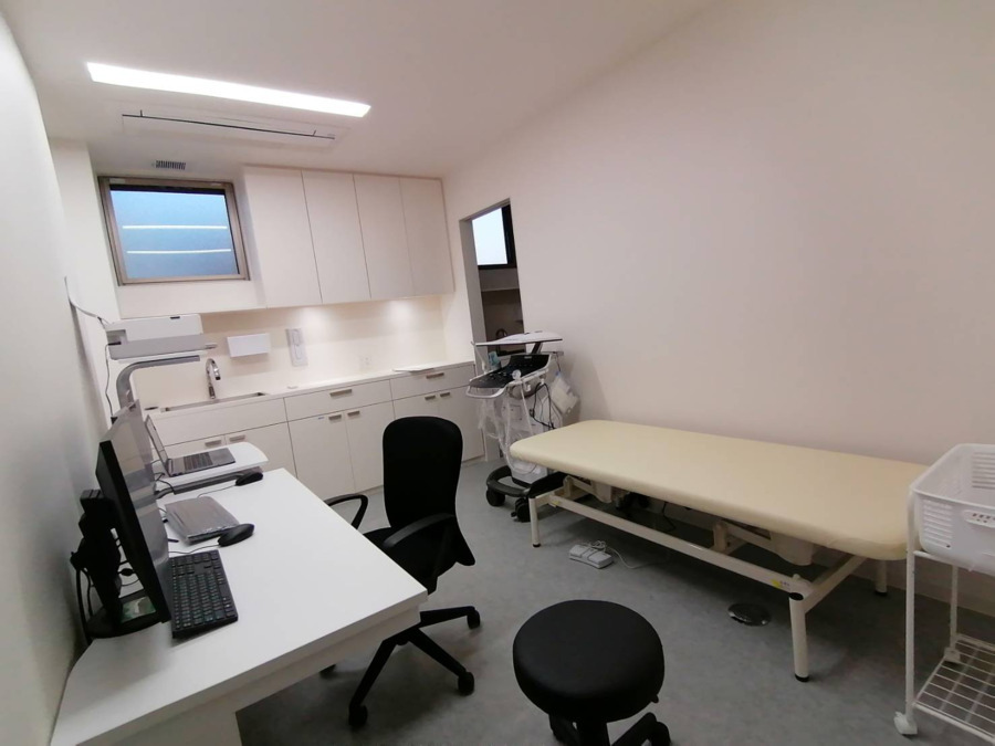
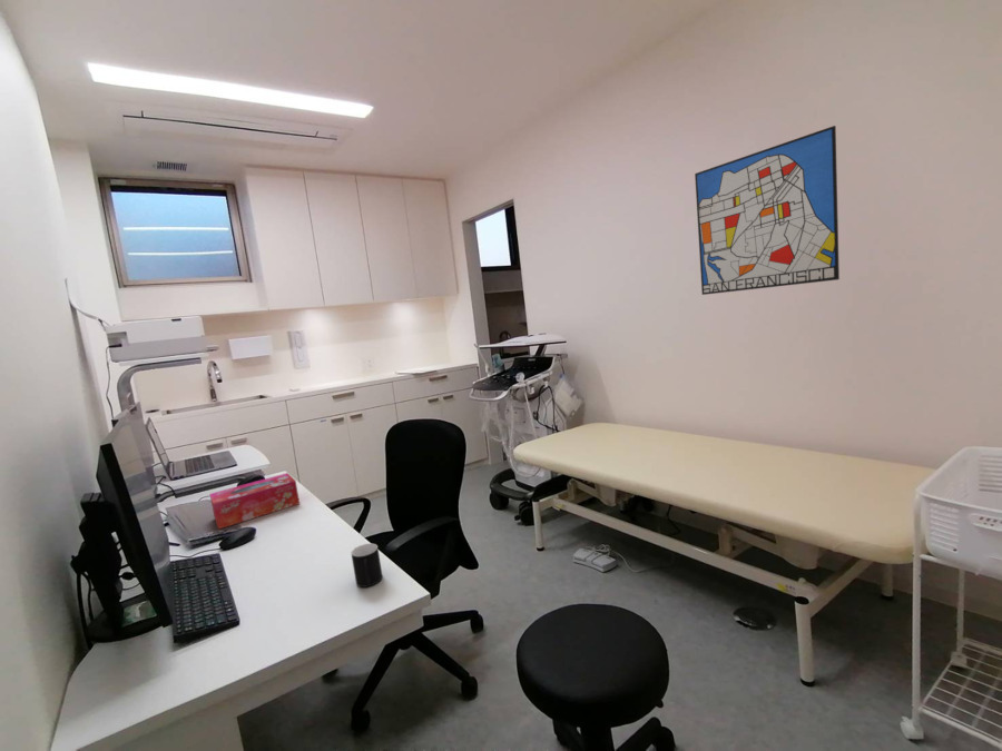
+ tissue box (255, 498)
+ cup (366, 567)
+ wall art (759, 221)
